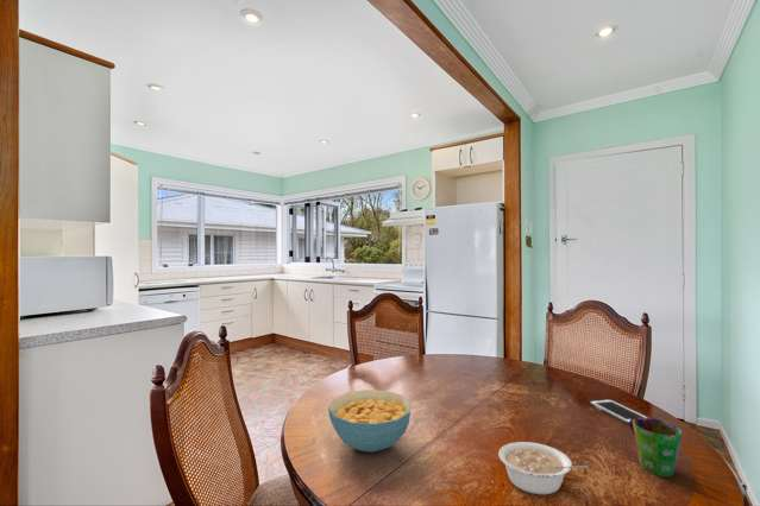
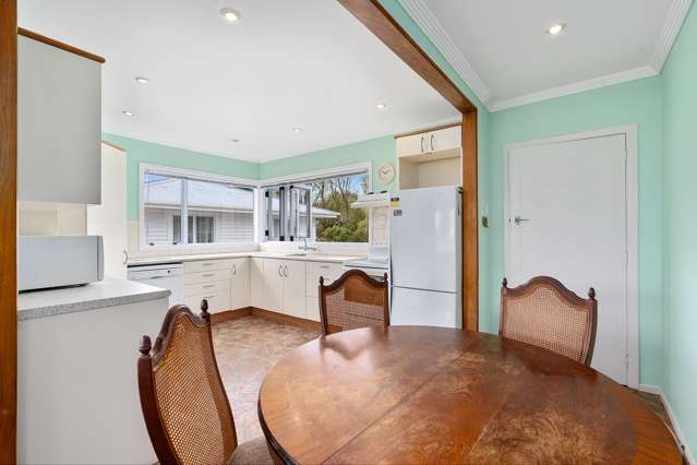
- cell phone (618, 411)
- cup (651, 444)
- legume (536, 467)
- cereal bowl (370, 425)
